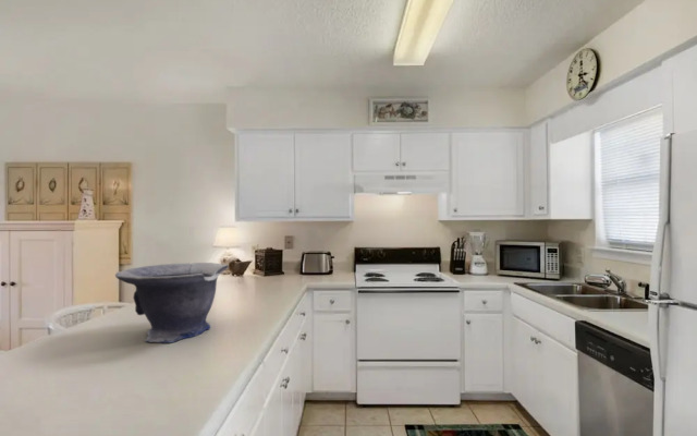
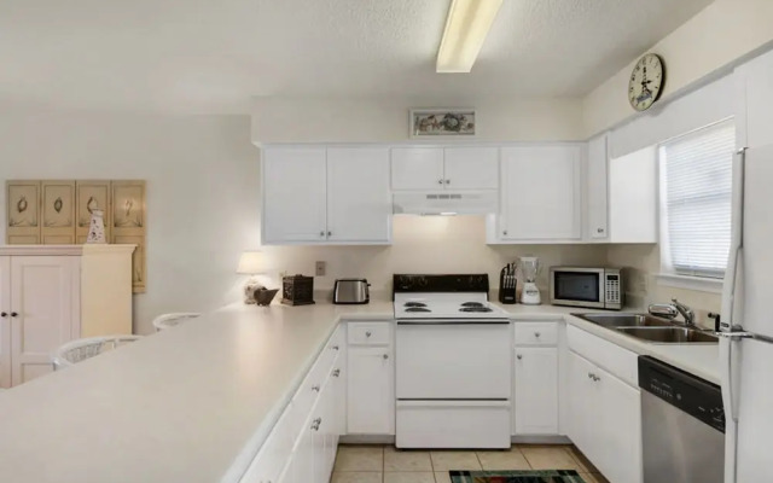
- decorative bowl (174, 300)
